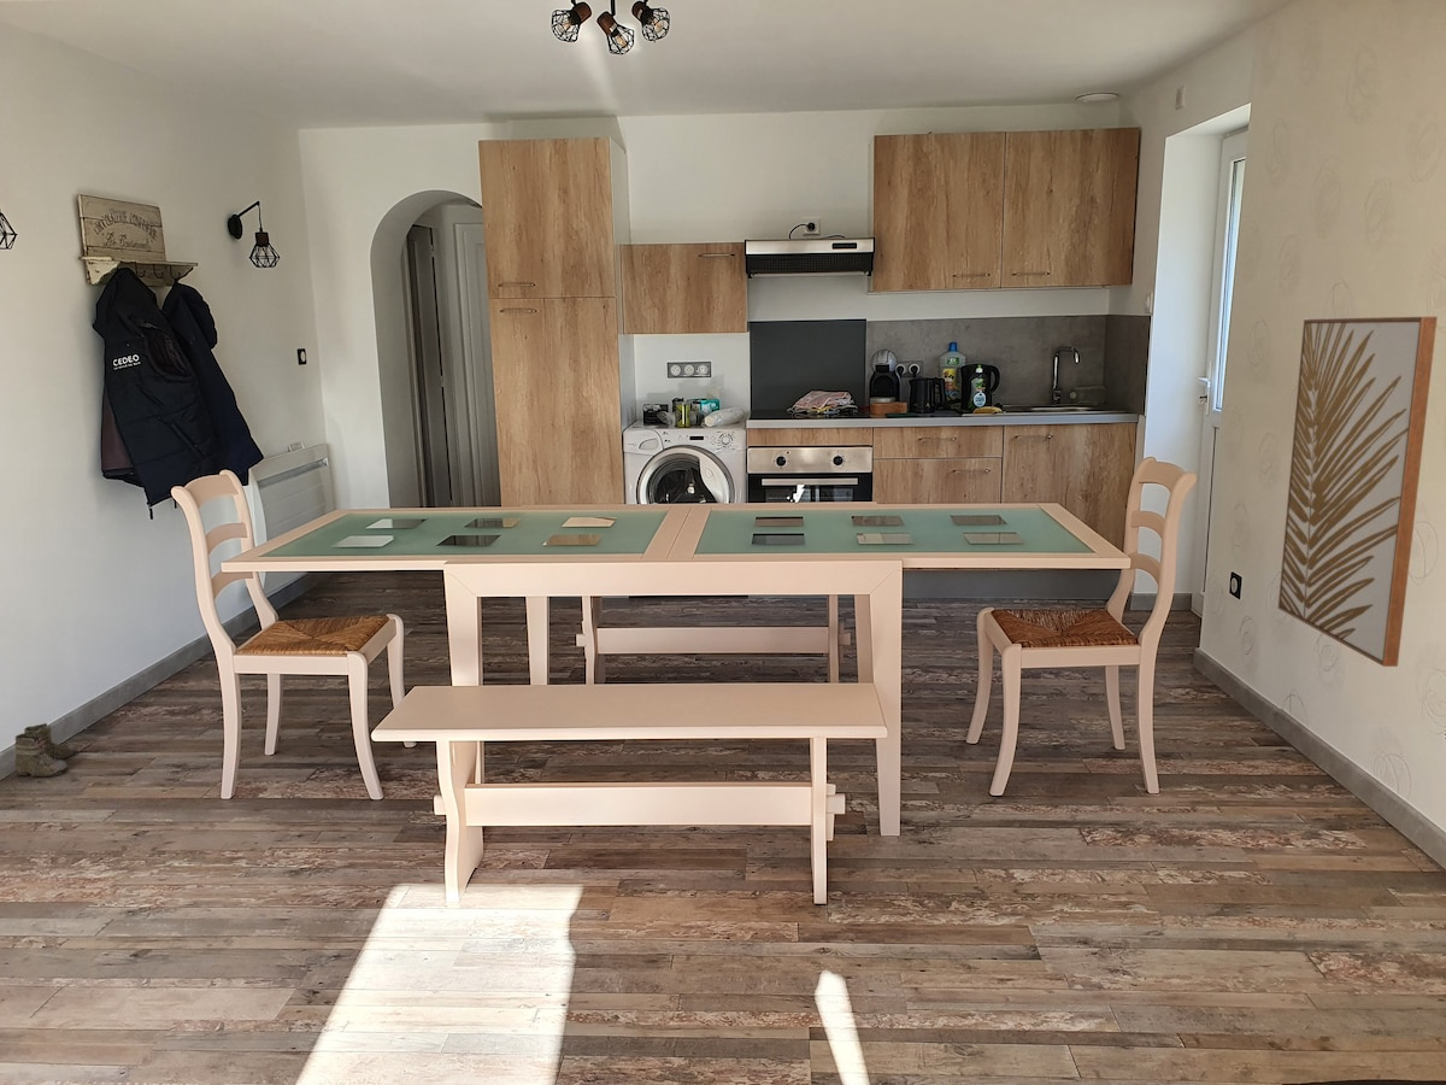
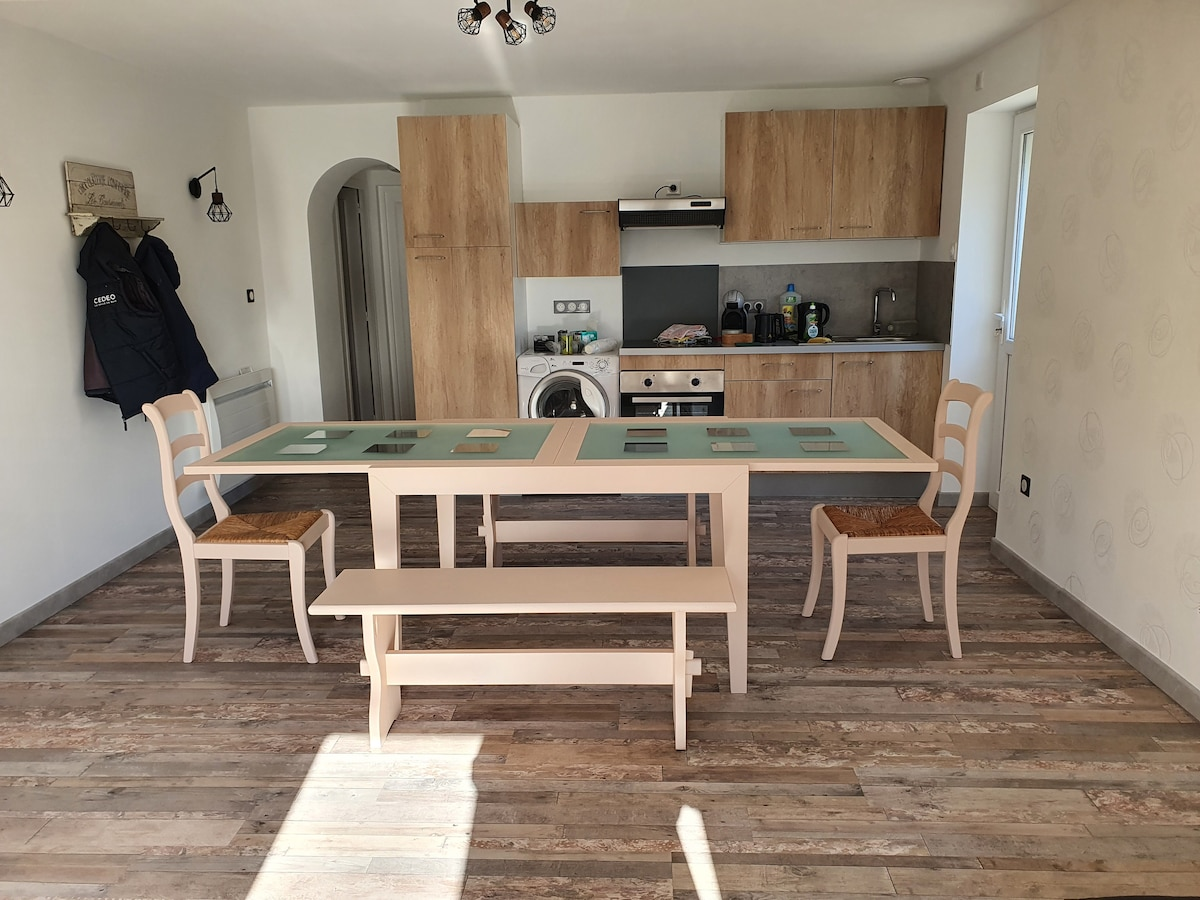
- boots (45, 747)
- wall art (1347, 480)
